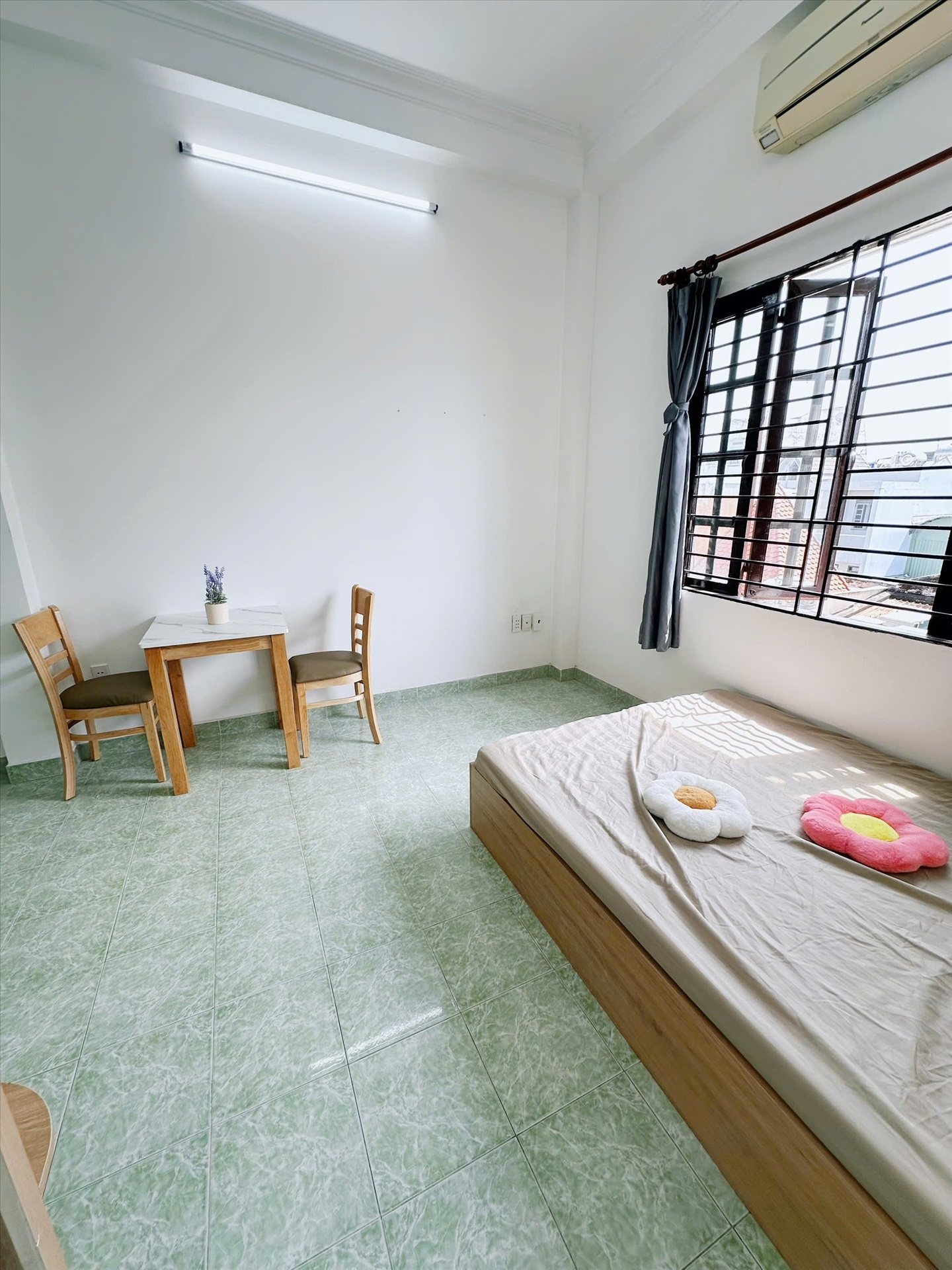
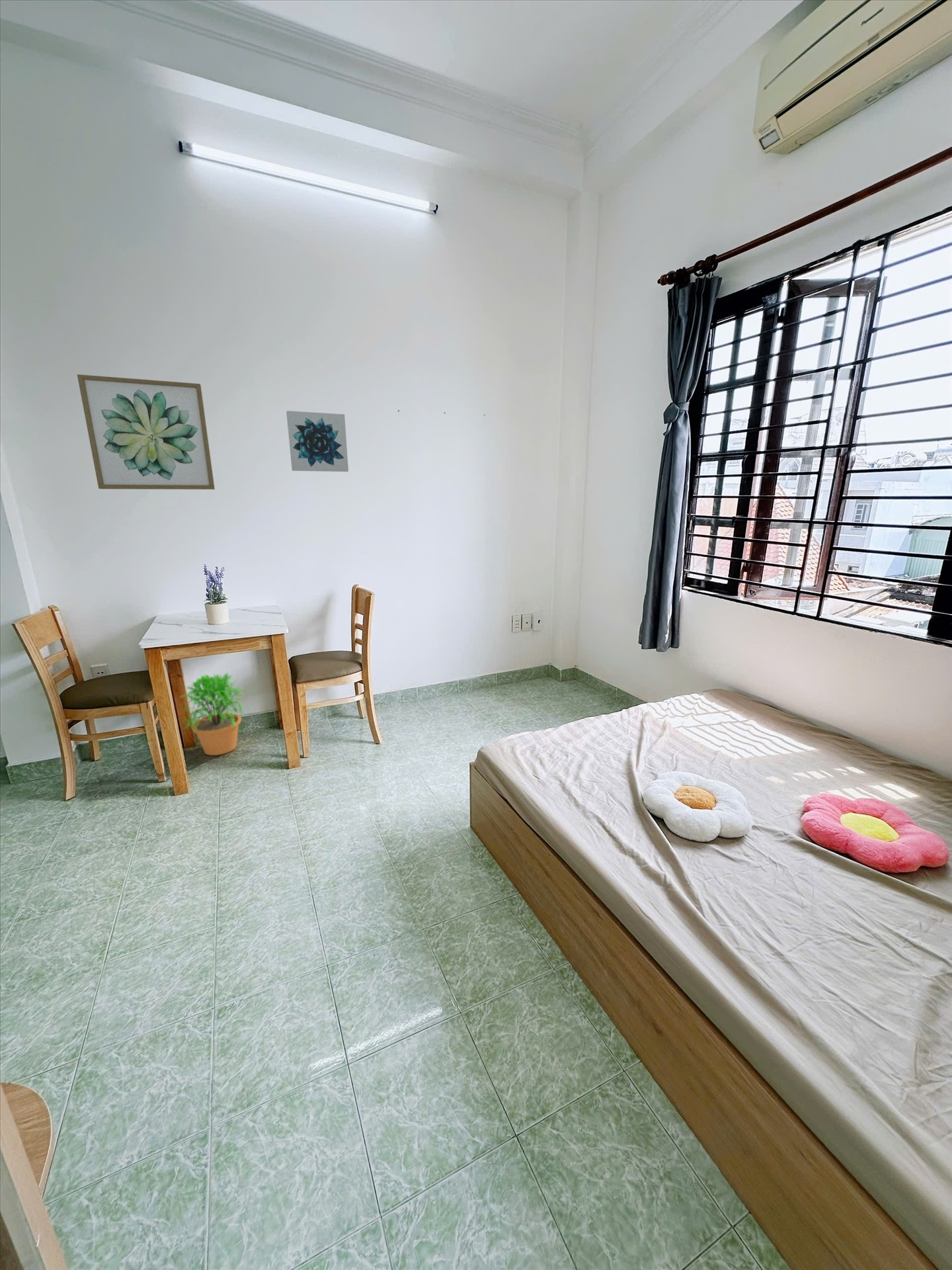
+ wall art (318, 442)
+ wall art (151, 436)
+ potted plant (214, 710)
